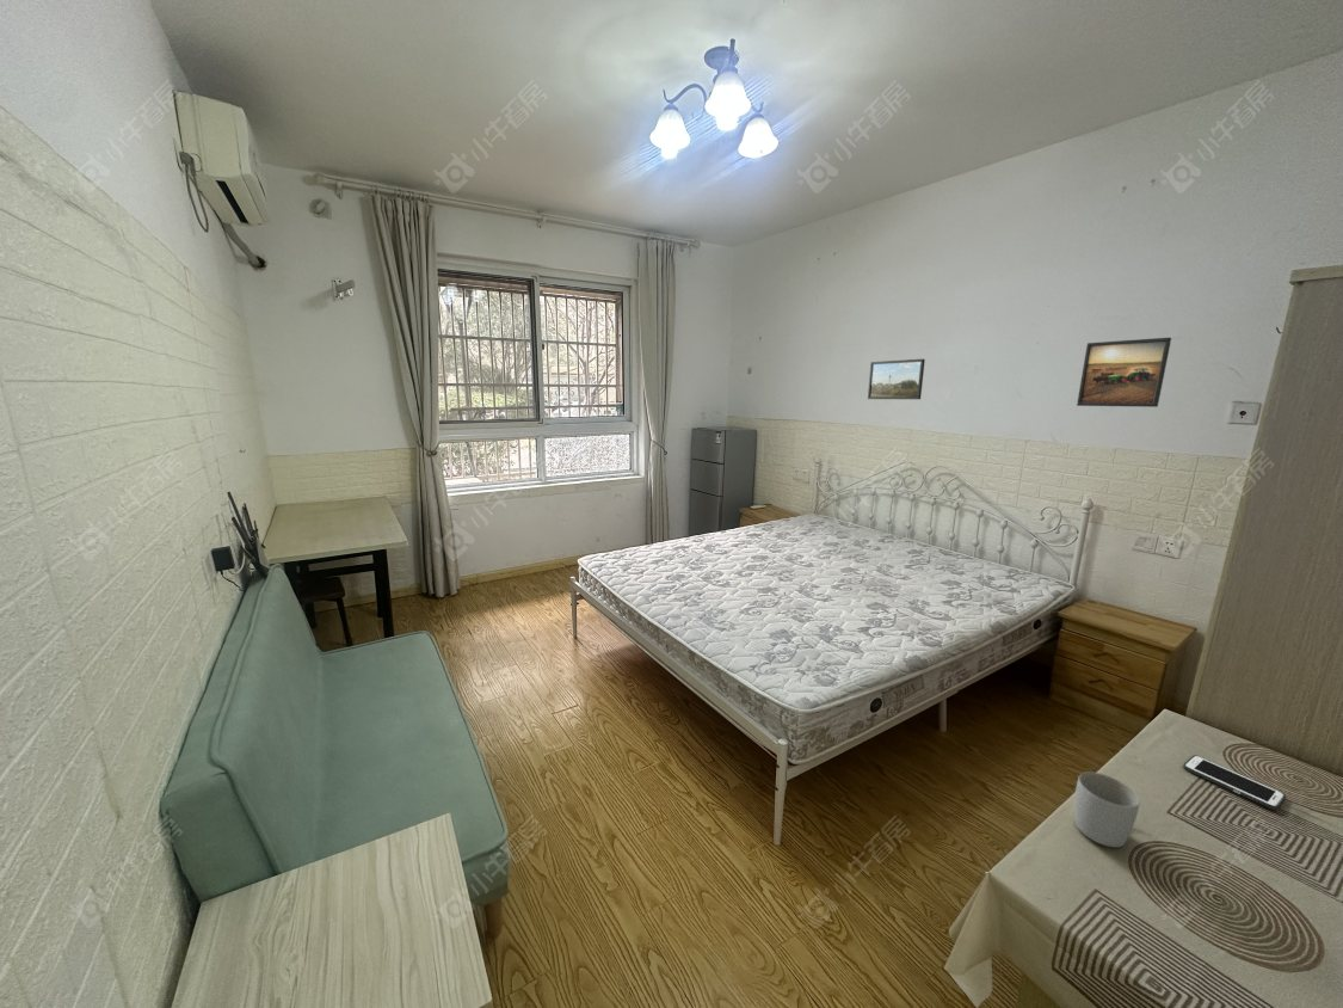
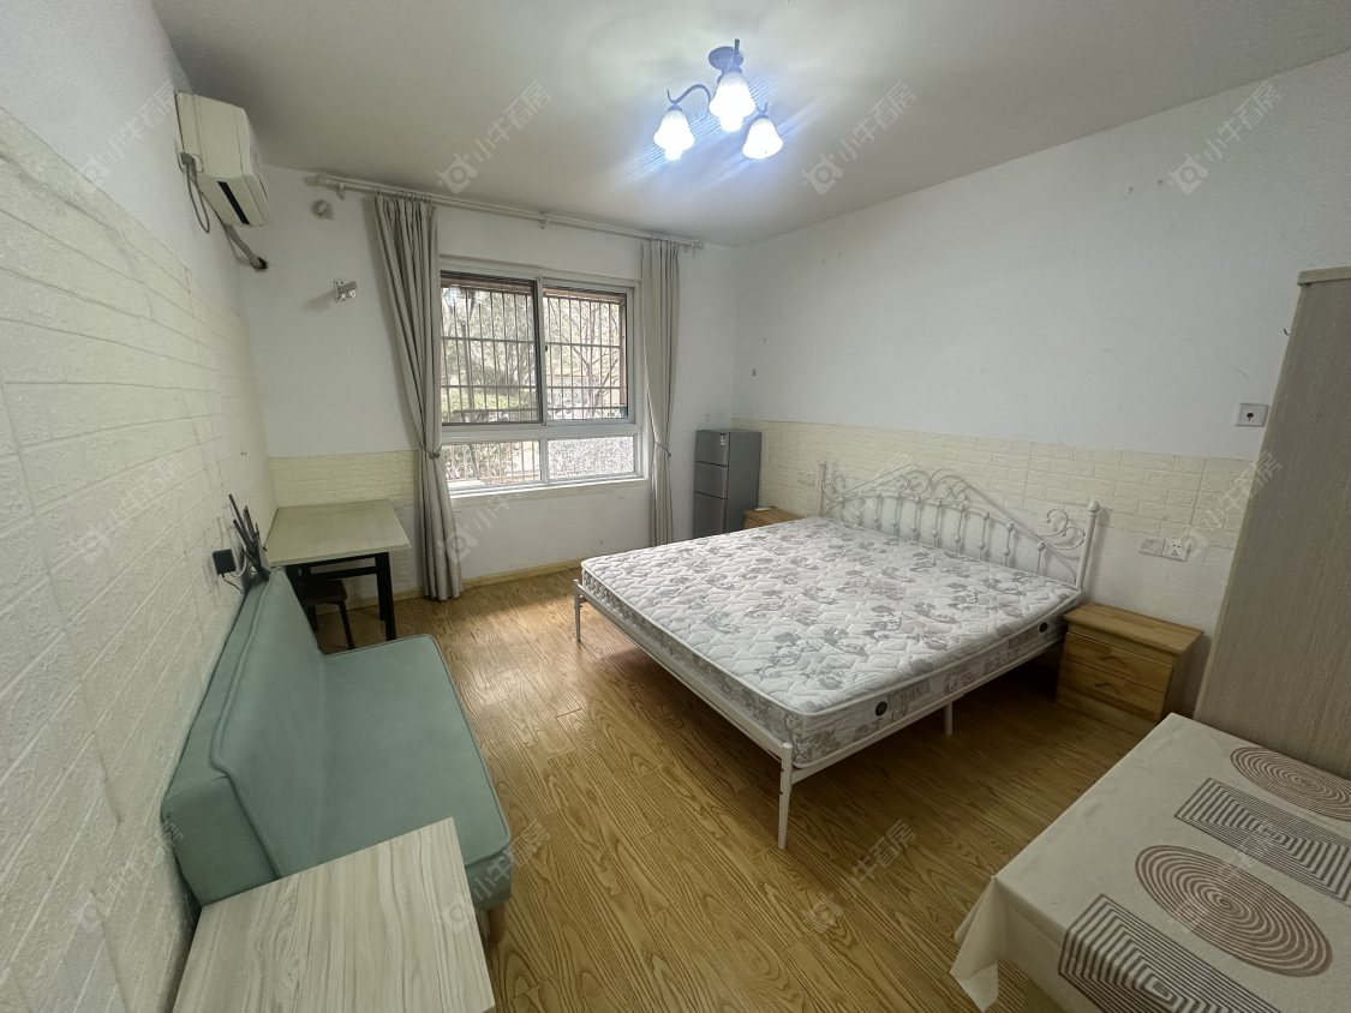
- mug (1109, 807)
- cell phone (1232, 780)
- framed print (1121, 373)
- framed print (894, 380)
